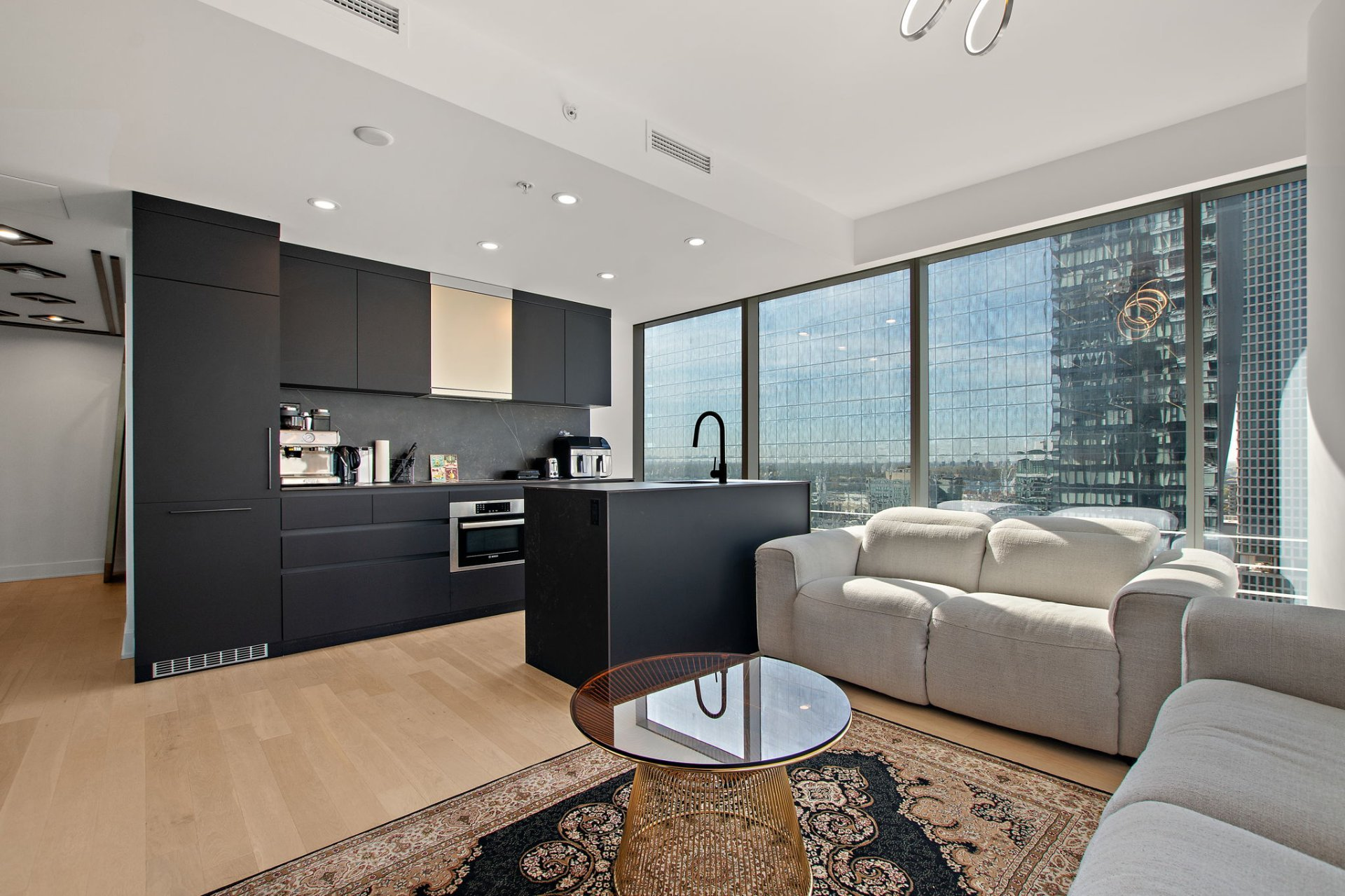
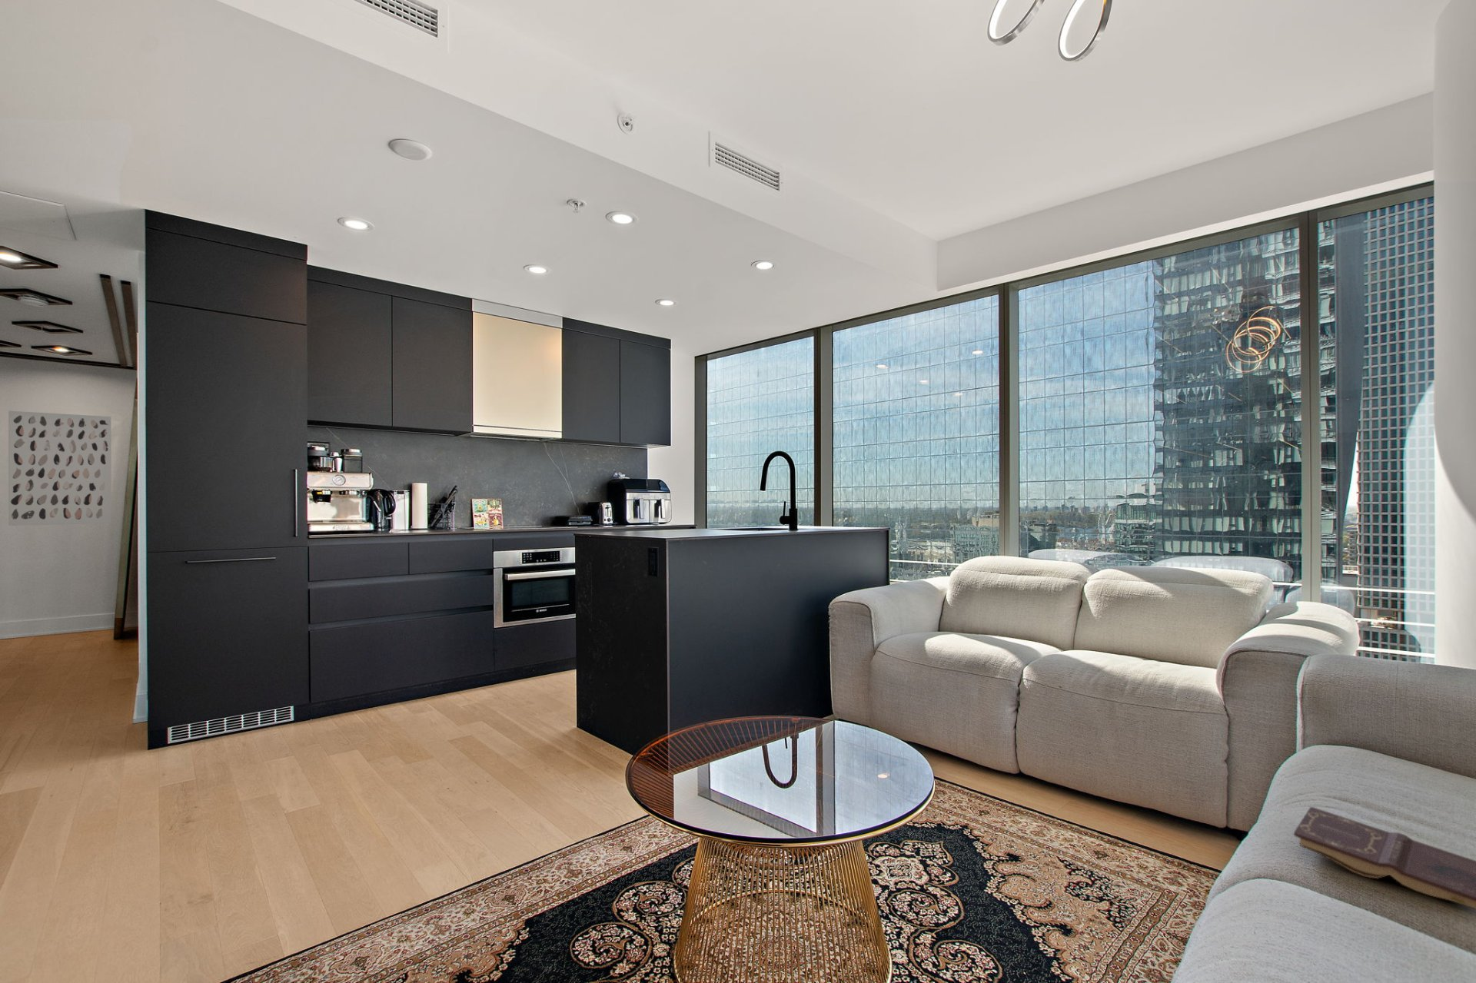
+ wall art (61, 468)
+ book (1395, 858)
